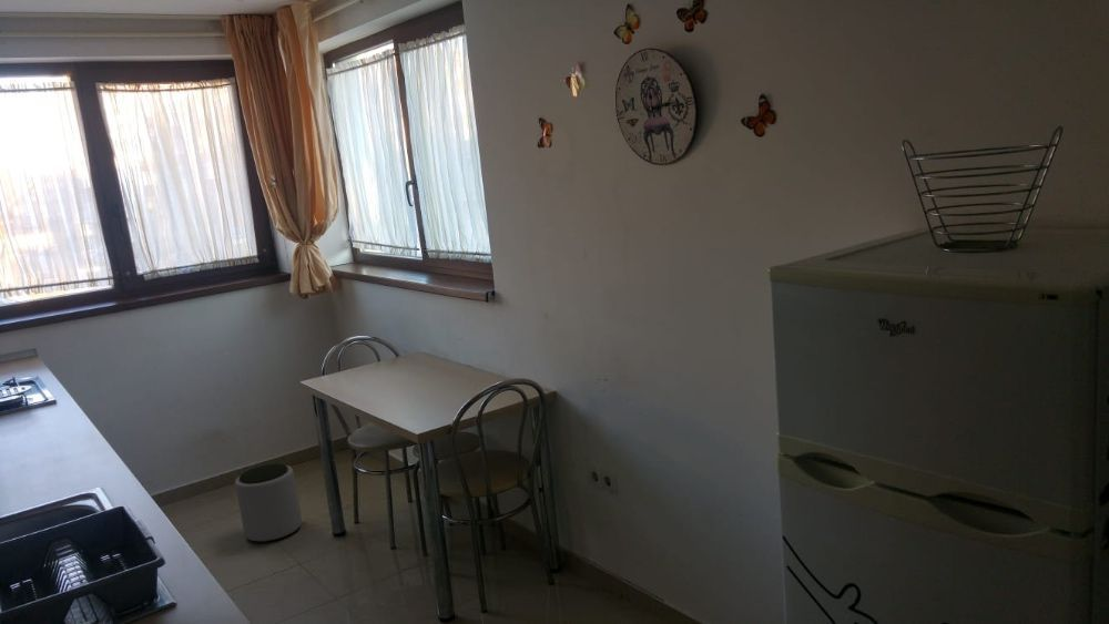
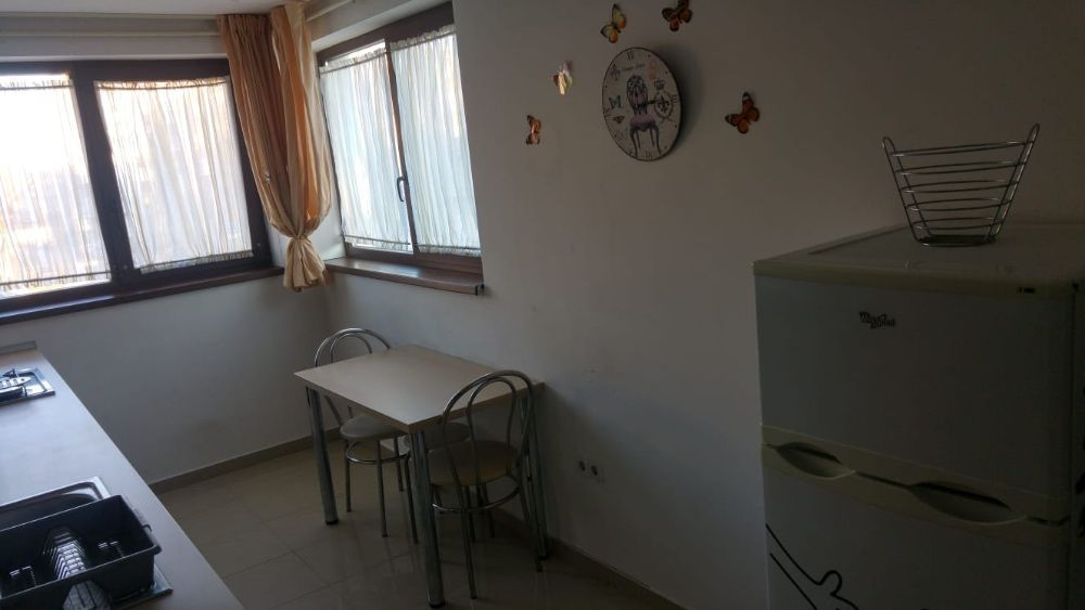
- plant pot (268, 501)
